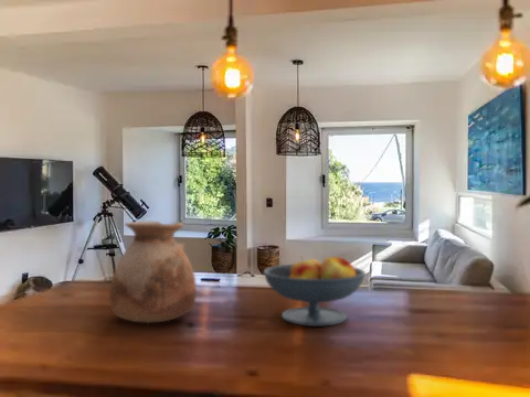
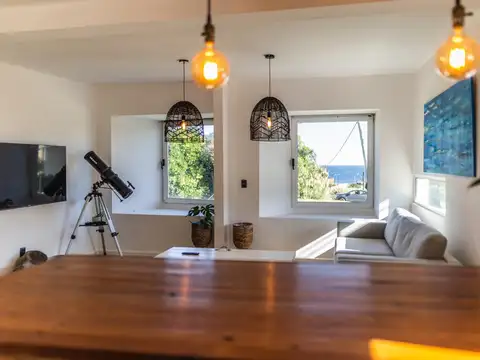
- vase (153, 269)
- fruit bowl (314, 286)
